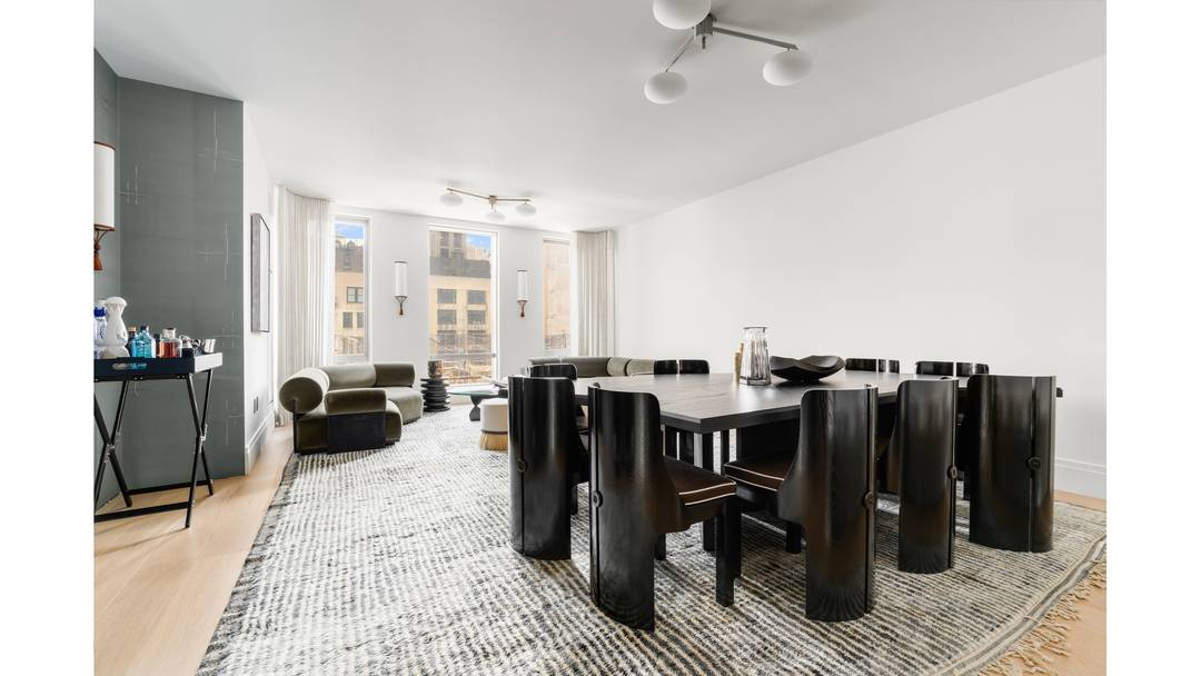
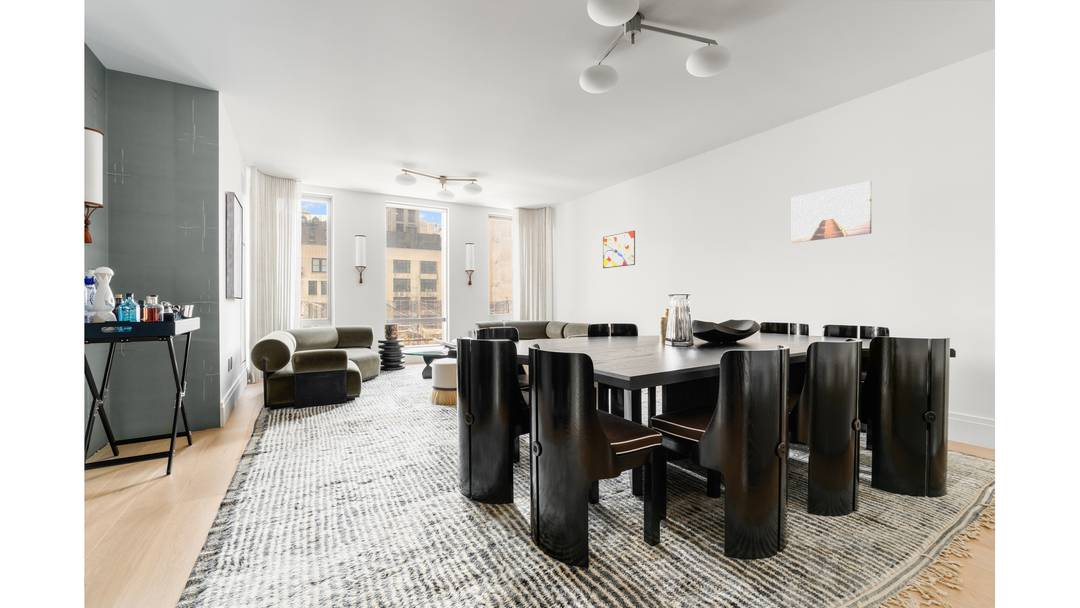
+ wall art (828, 214)
+ wall art (618, 250)
